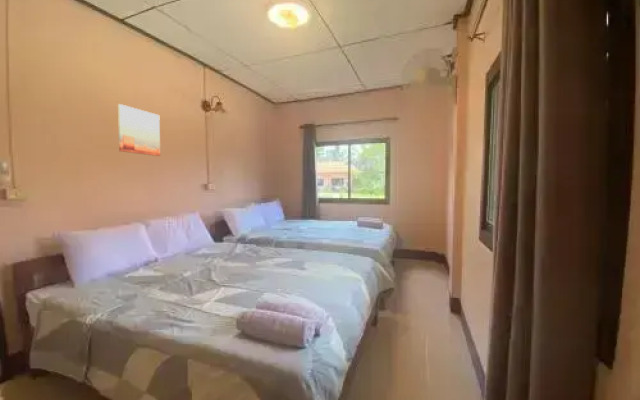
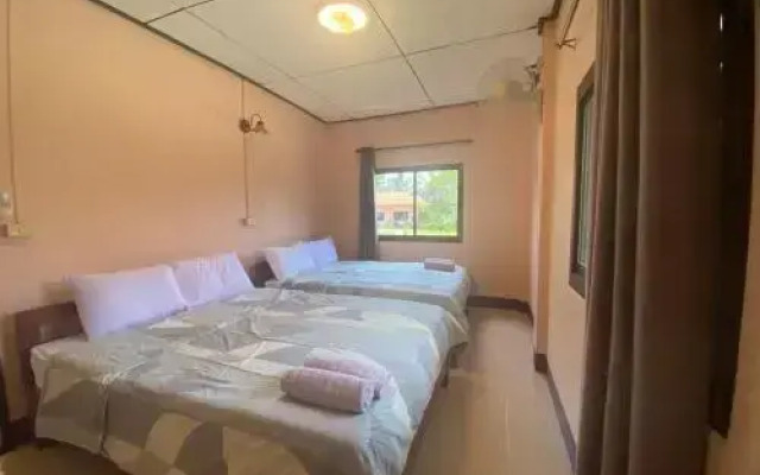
- wall art (140, 132)
